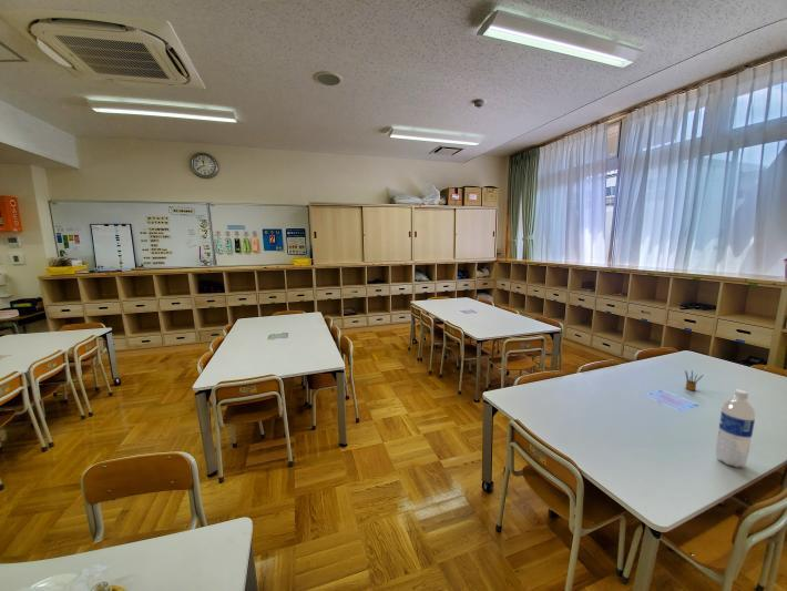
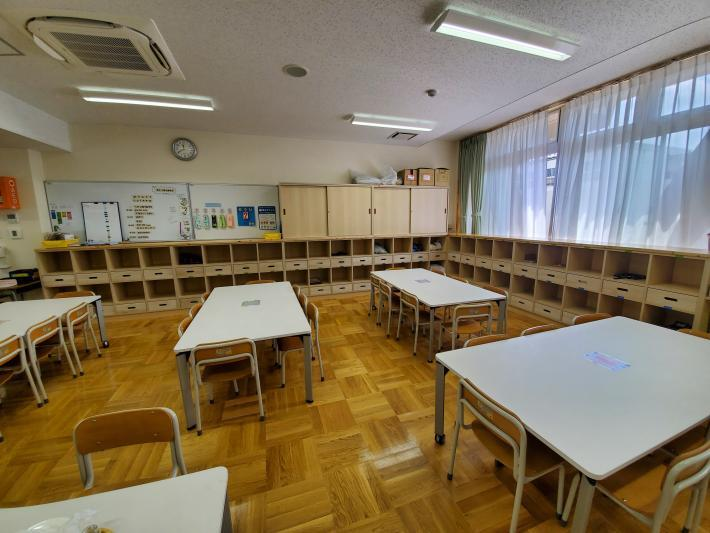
- water bottle (735, 427)
- pencil box (692, 380)
